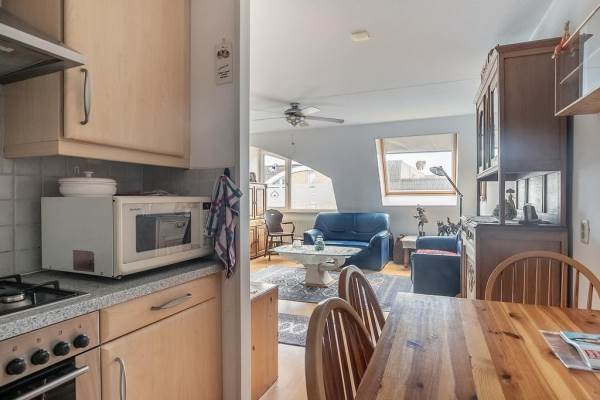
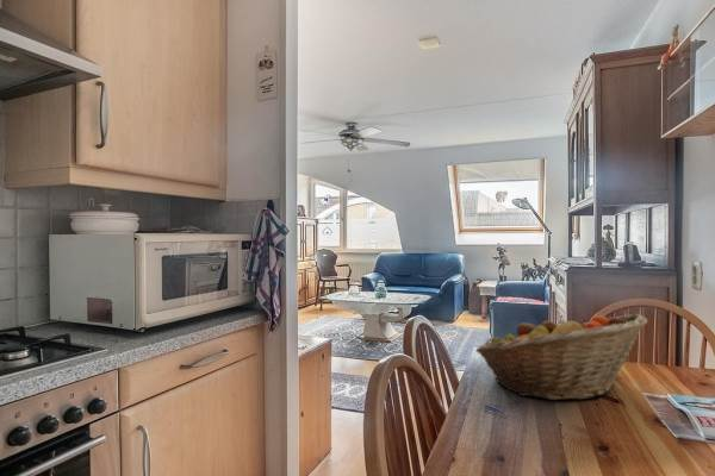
+ fruit basket (559, 346)
